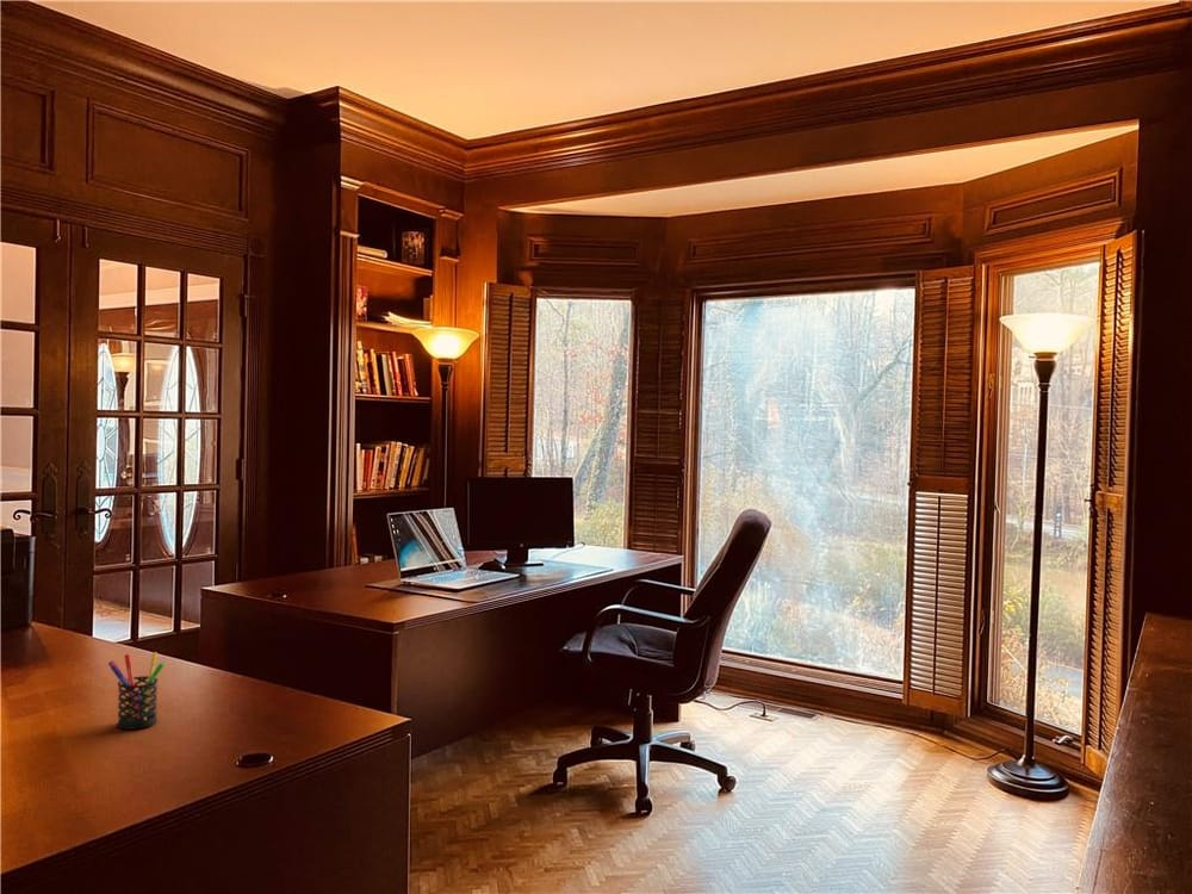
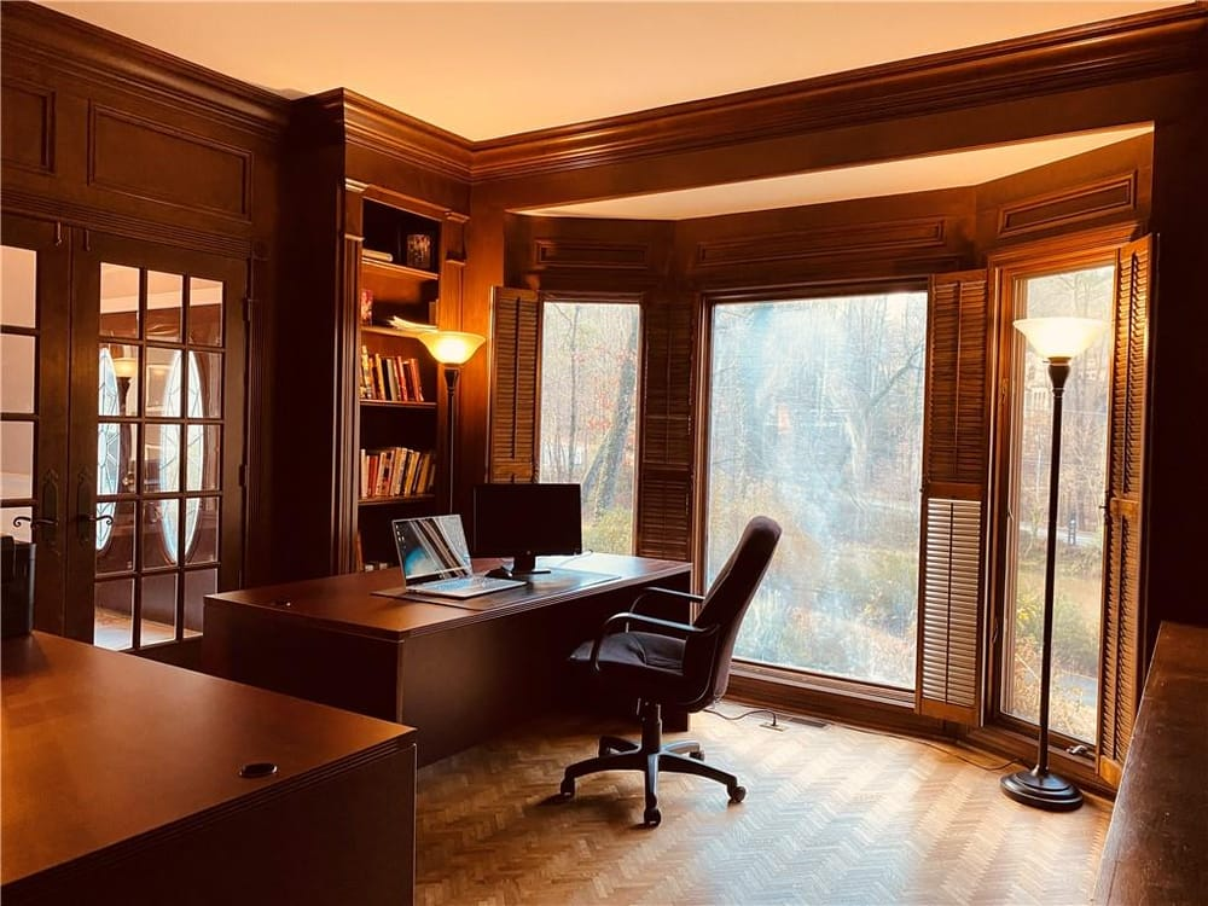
- pen holder (139, 687)
